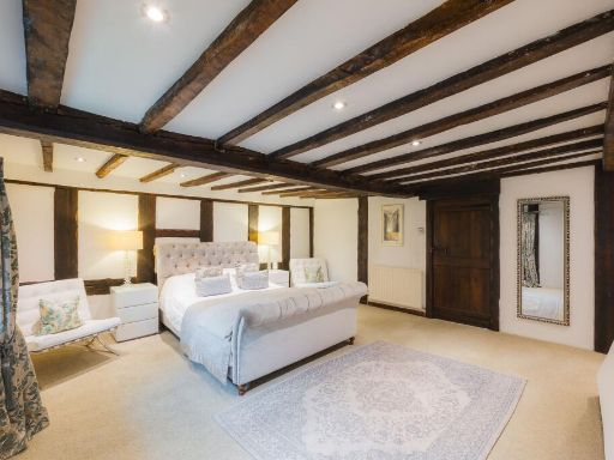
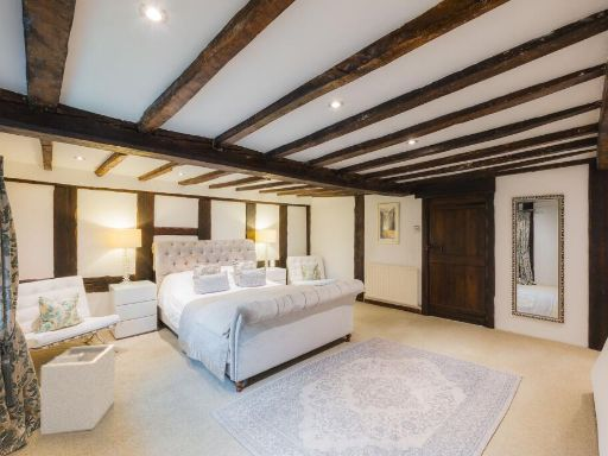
+ laundry hamper (81, 385)
